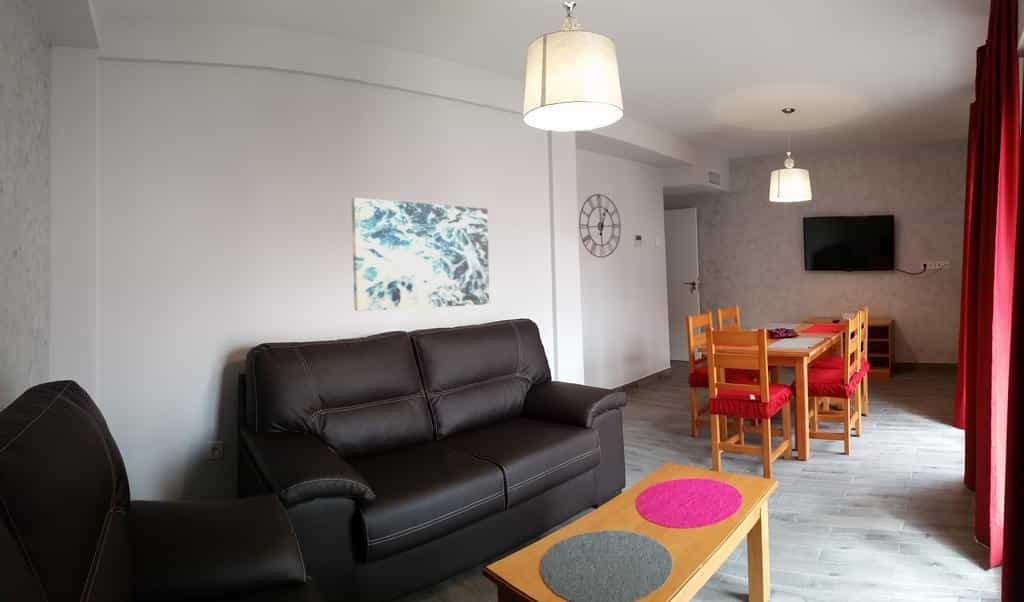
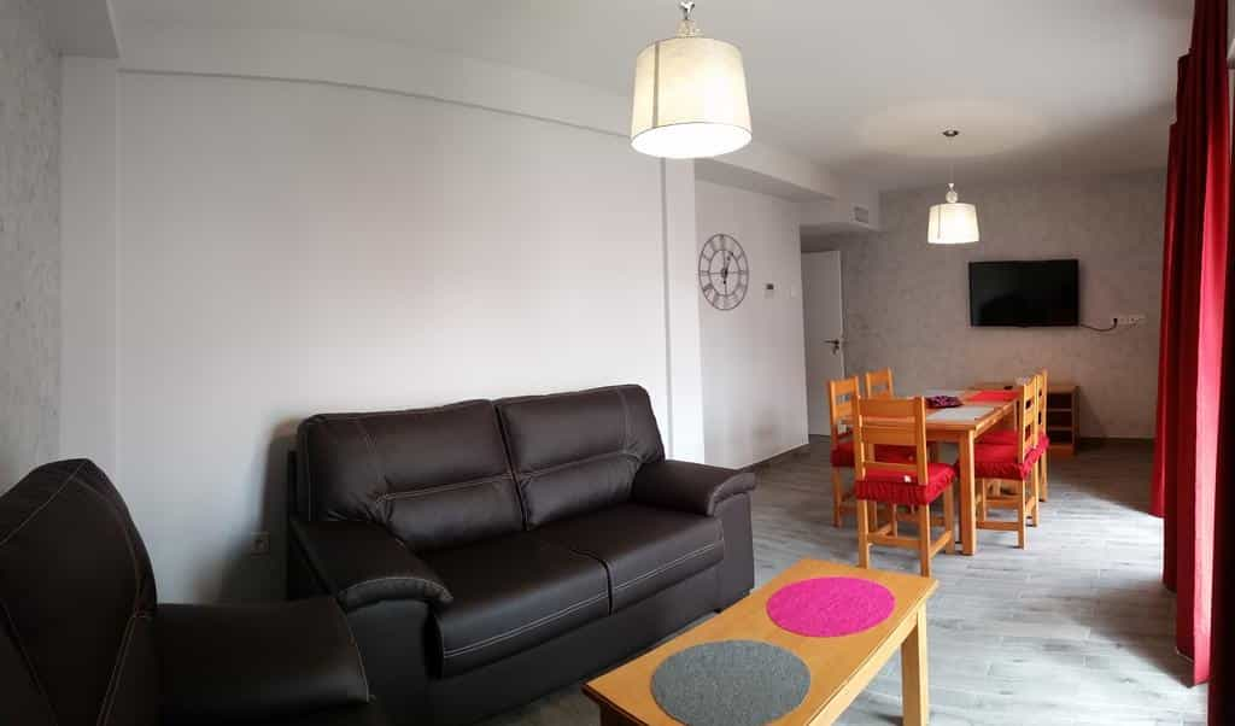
- wall art (425, 255)
